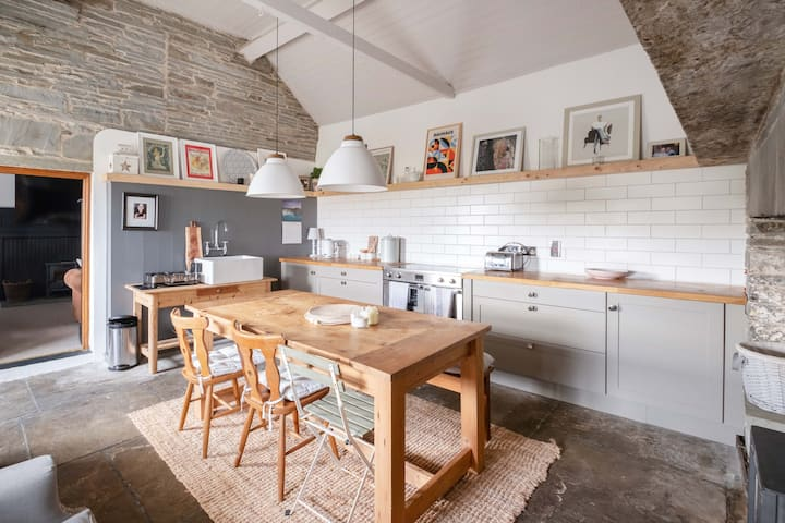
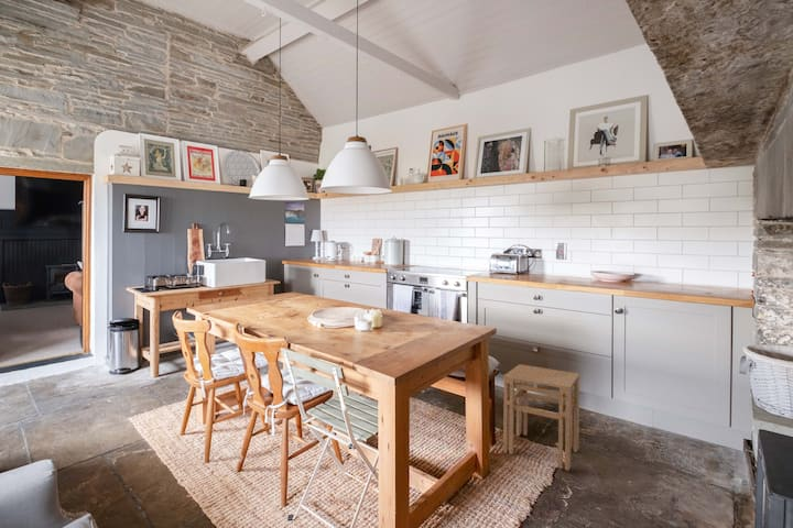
+ stool (541, 411)
